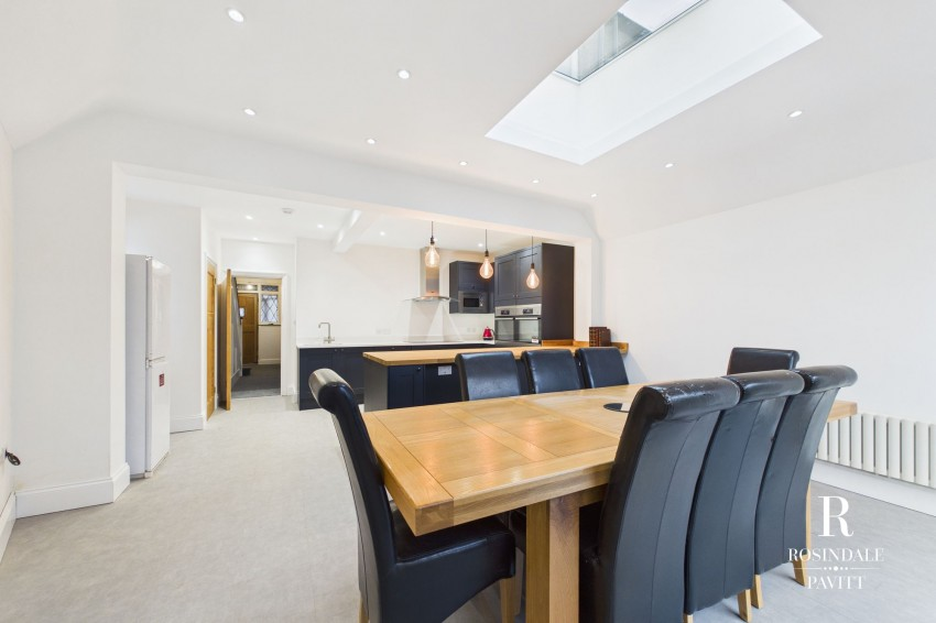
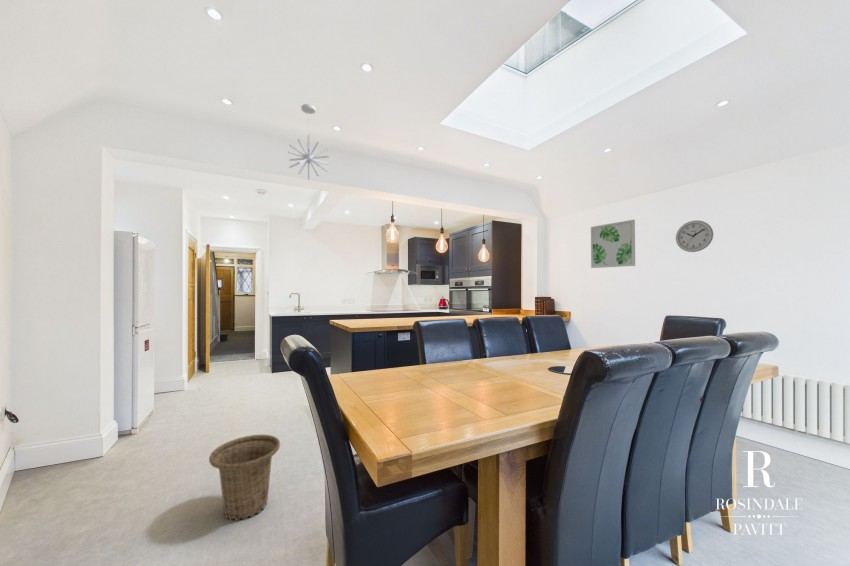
+ pendant light (308, 142)
+ wall art (611, 245)
+ basket (246, 477)
+ wall clock (693, 236)
